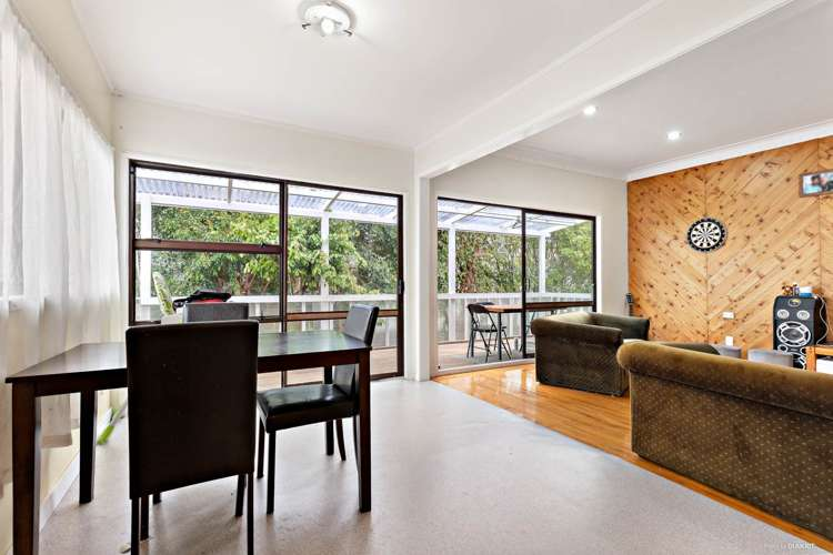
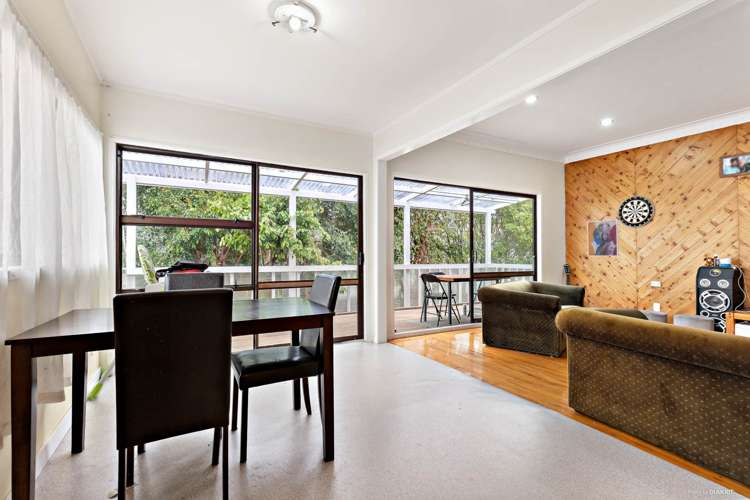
+ wall art (602, 238)
